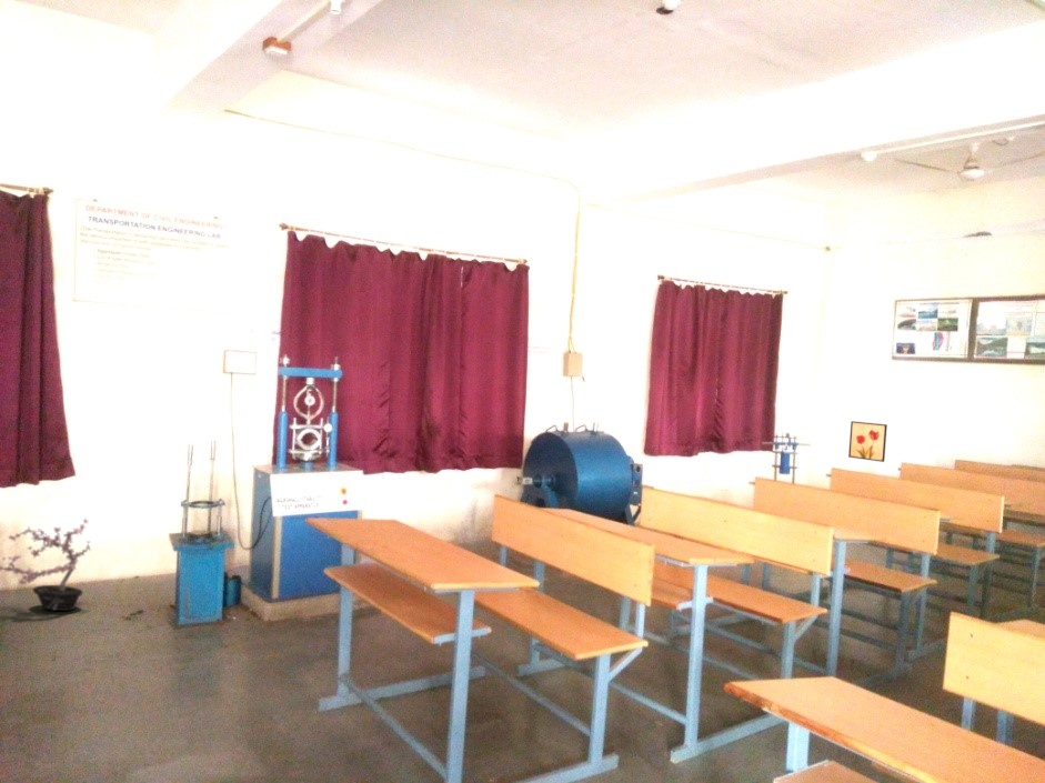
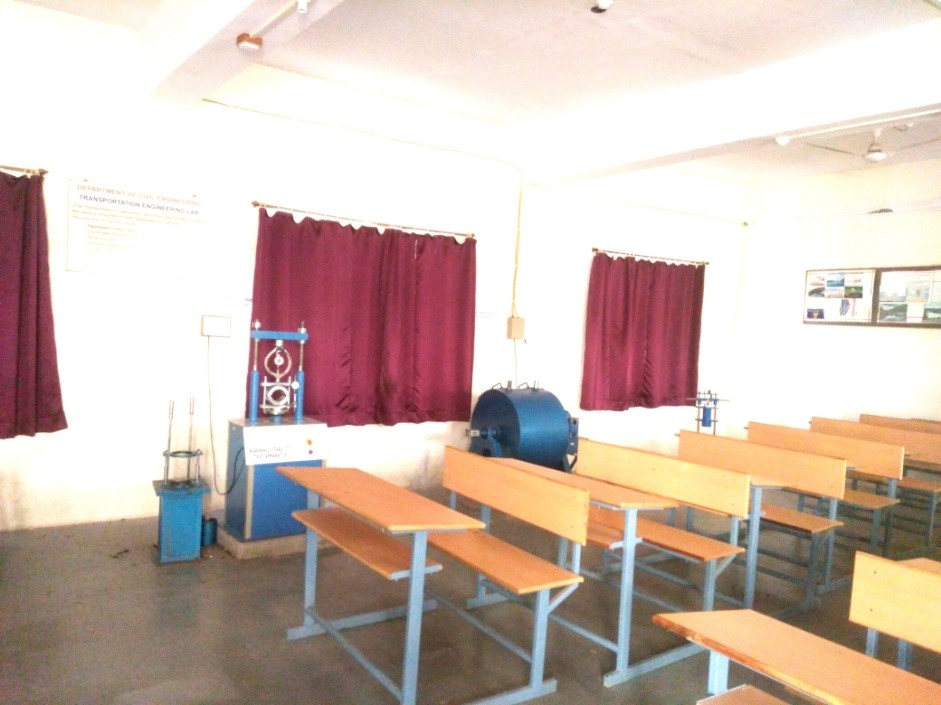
- wall art (867, 441)
- potted plant (41, 570)
